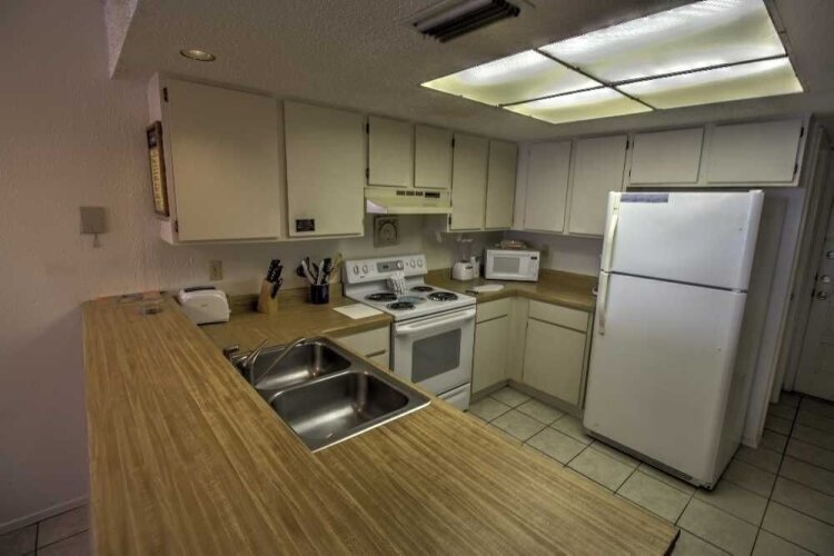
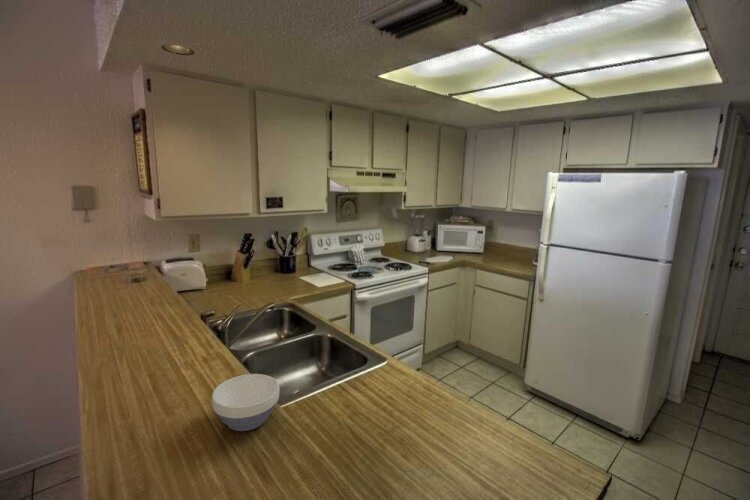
+ bowl (247, 404)
